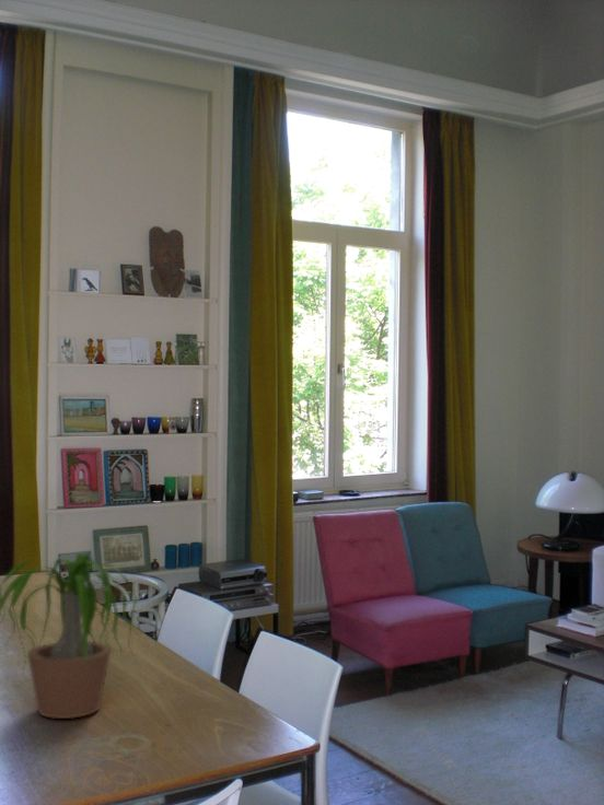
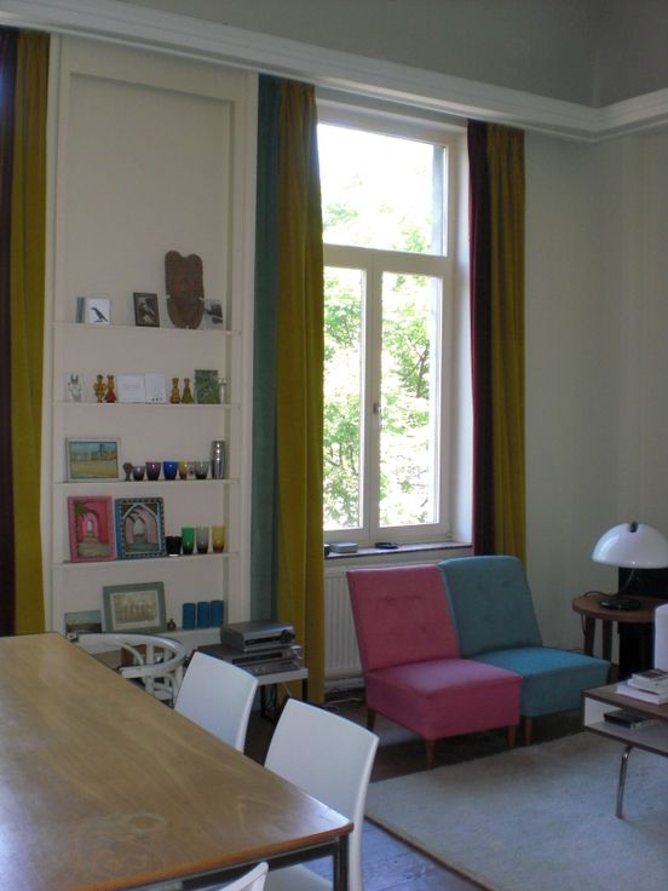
- potted plant (61, 632)
